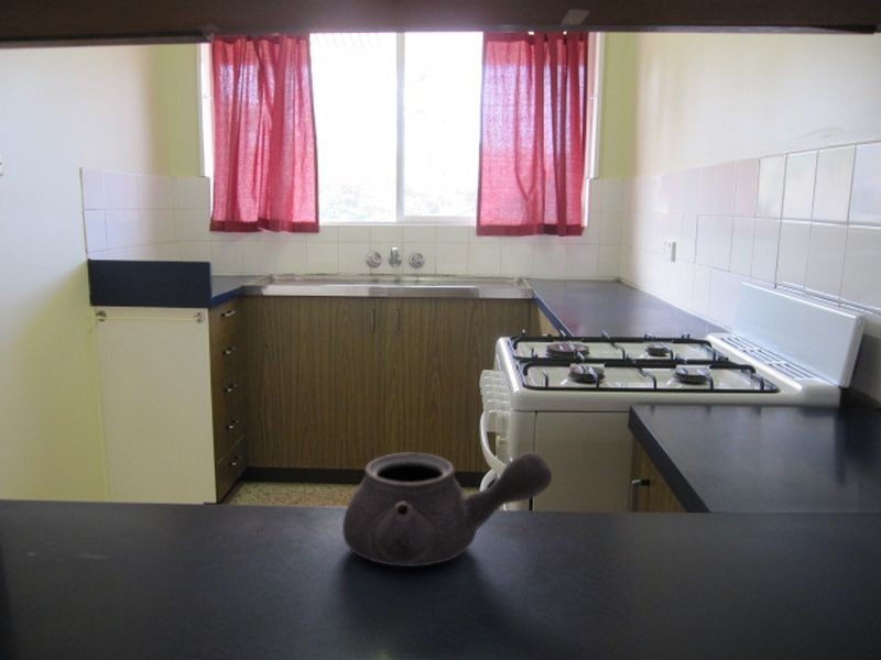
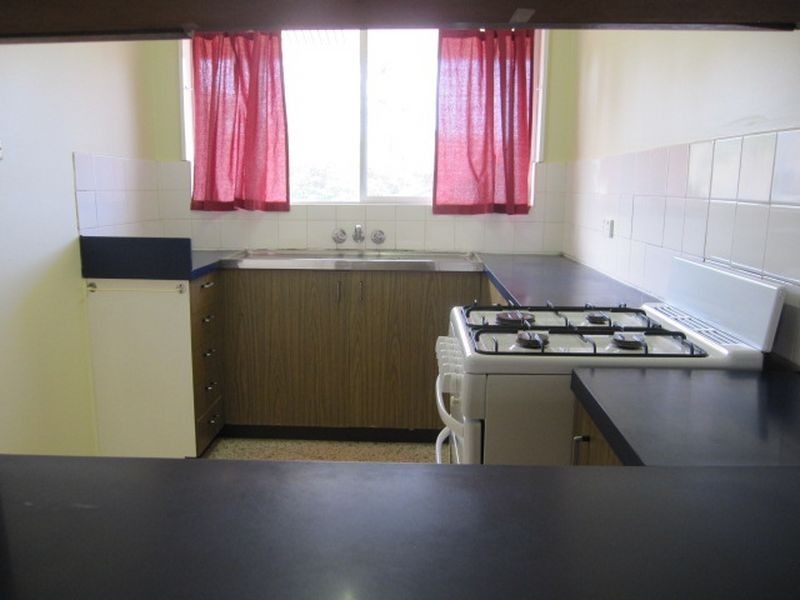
- teapot (444, 501)
